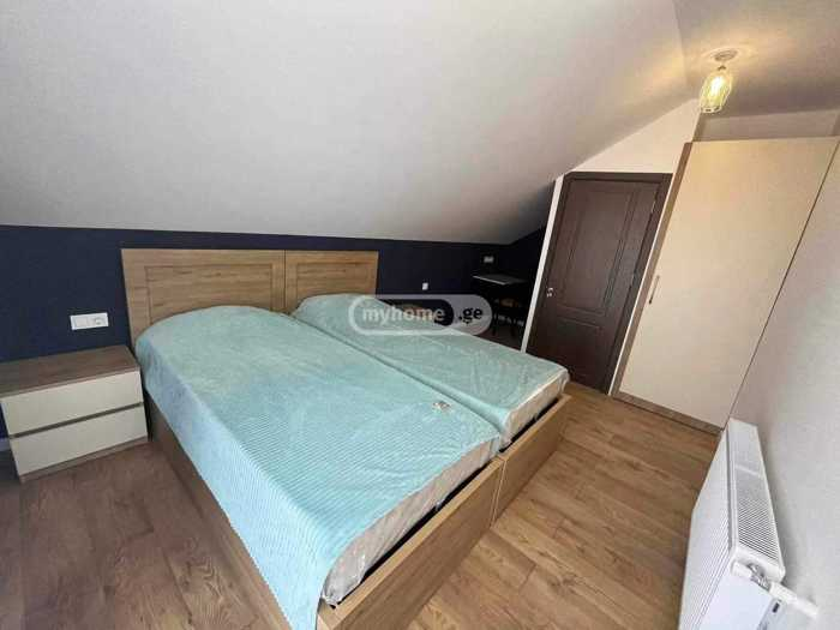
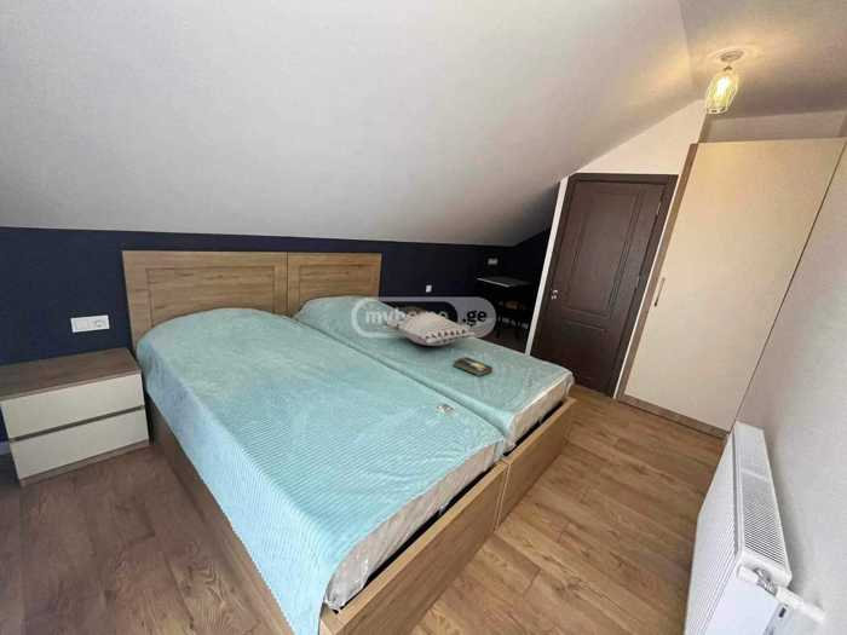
+ decorative pillow (430, 328)
+ hardback book (472, 365)
